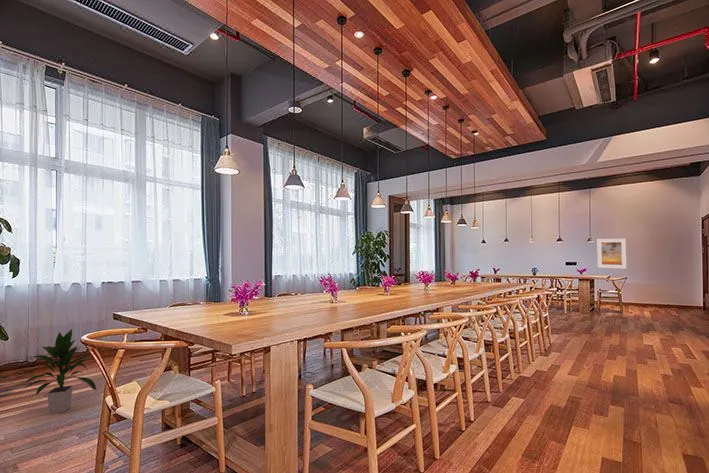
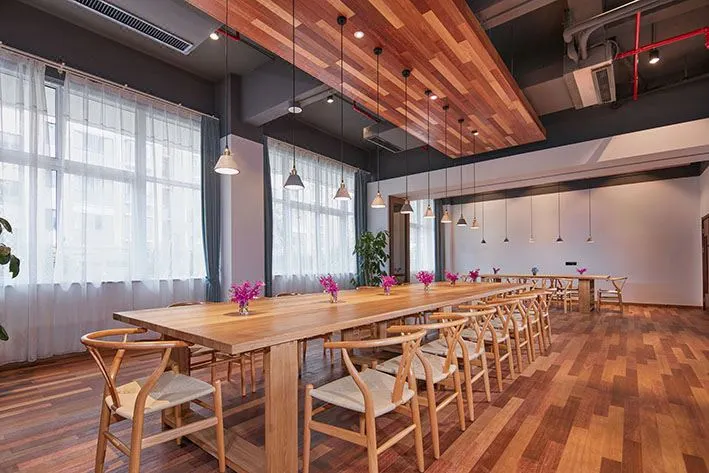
- indoor plant (62, 371)
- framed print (611, 253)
